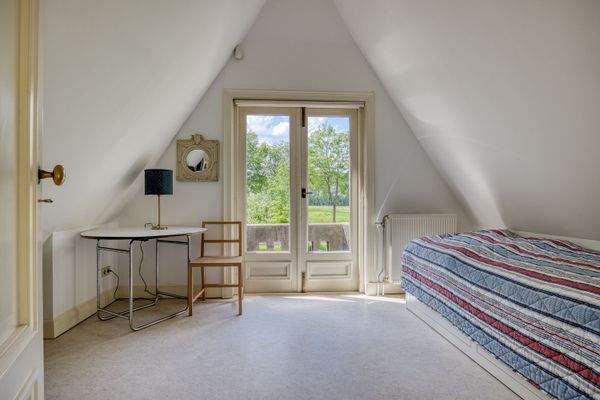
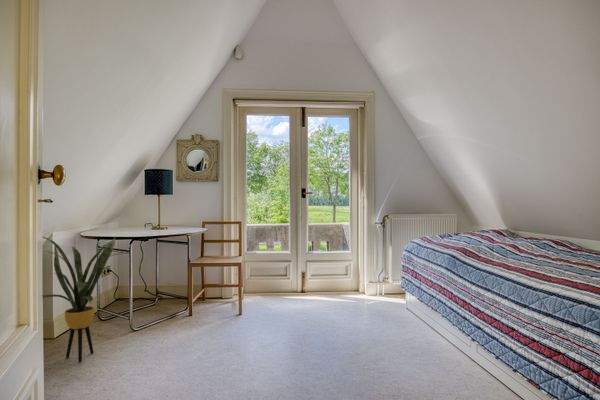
+ house plant (78, 294)
